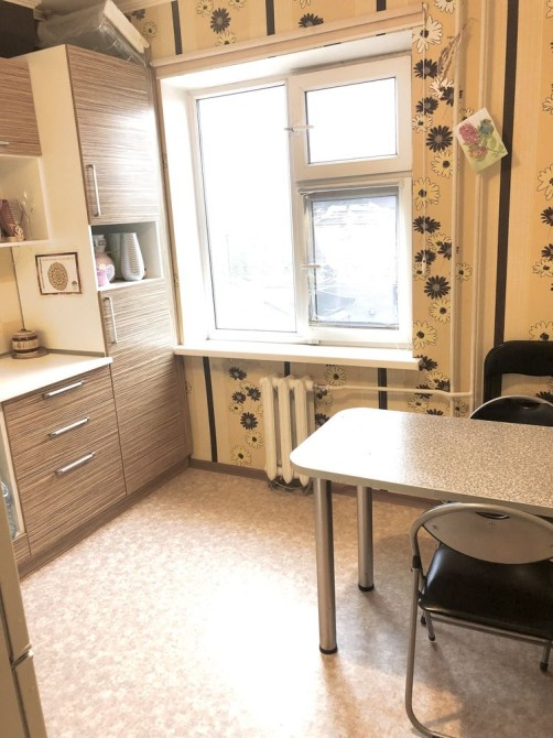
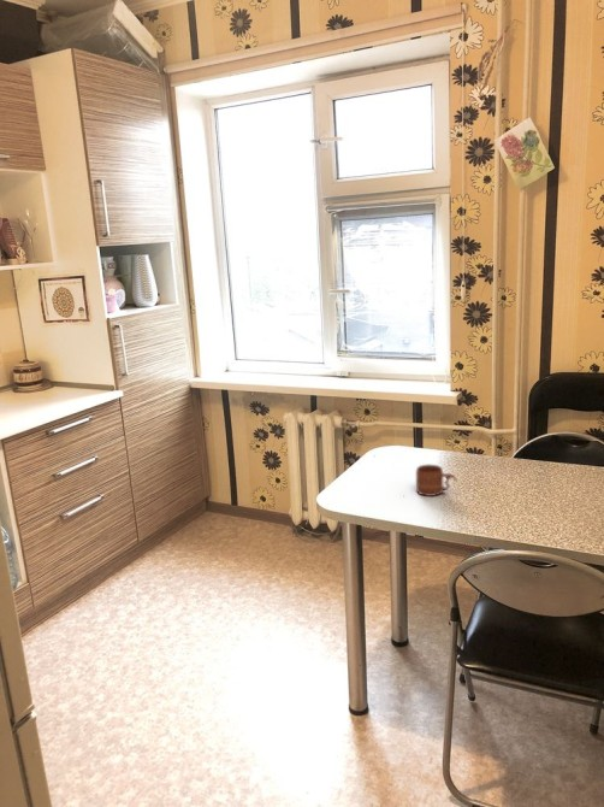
+ mug (436, 481)
